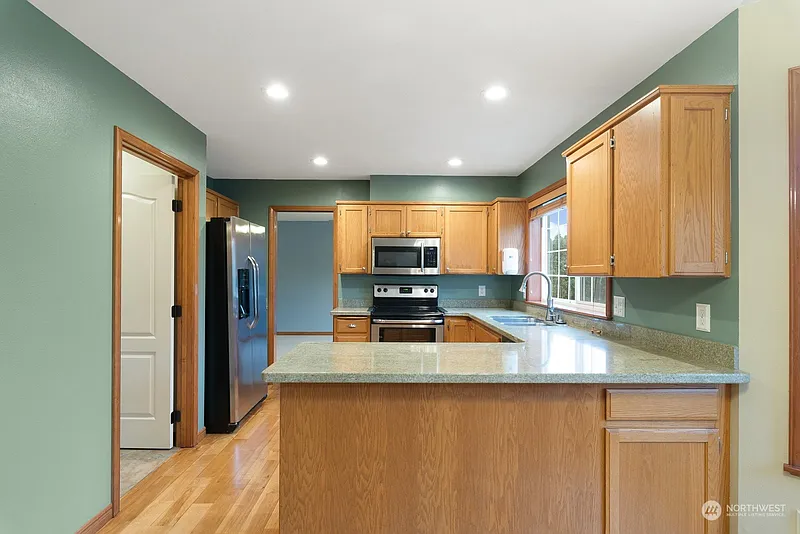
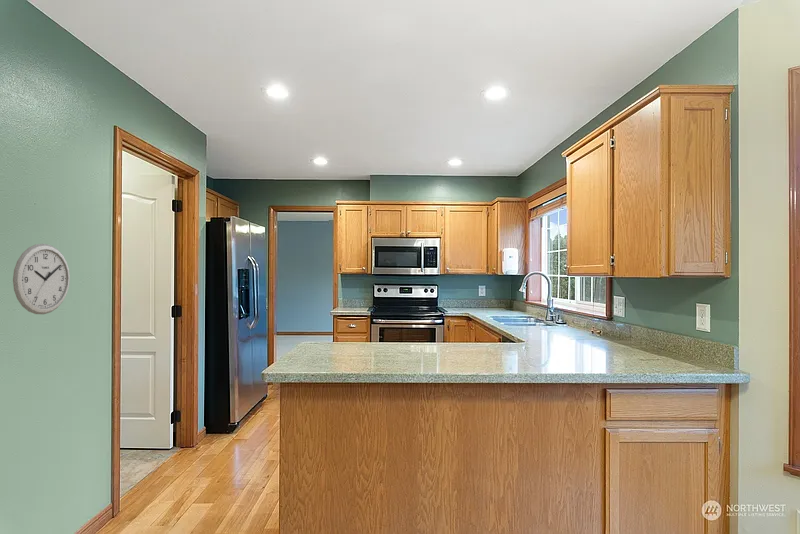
+ wall clock (44, 279)
